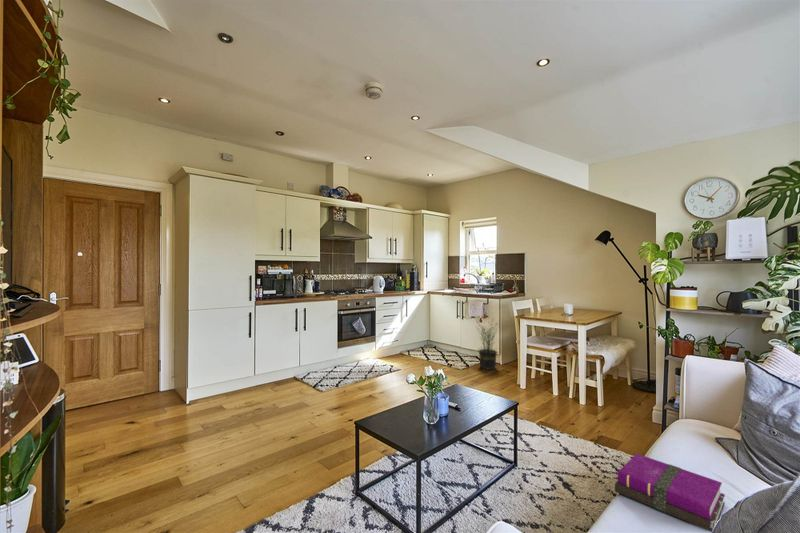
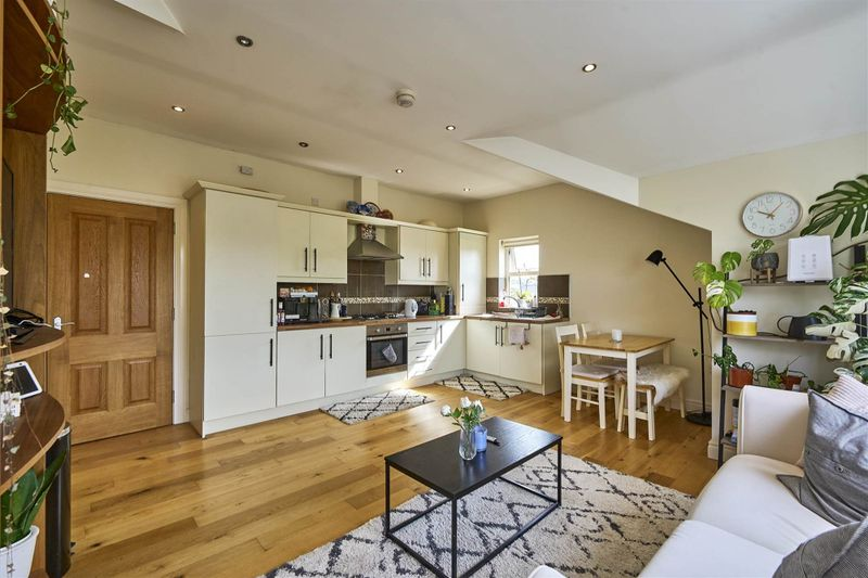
- hardback book (668, 487)
- potted plant (487, 342)
